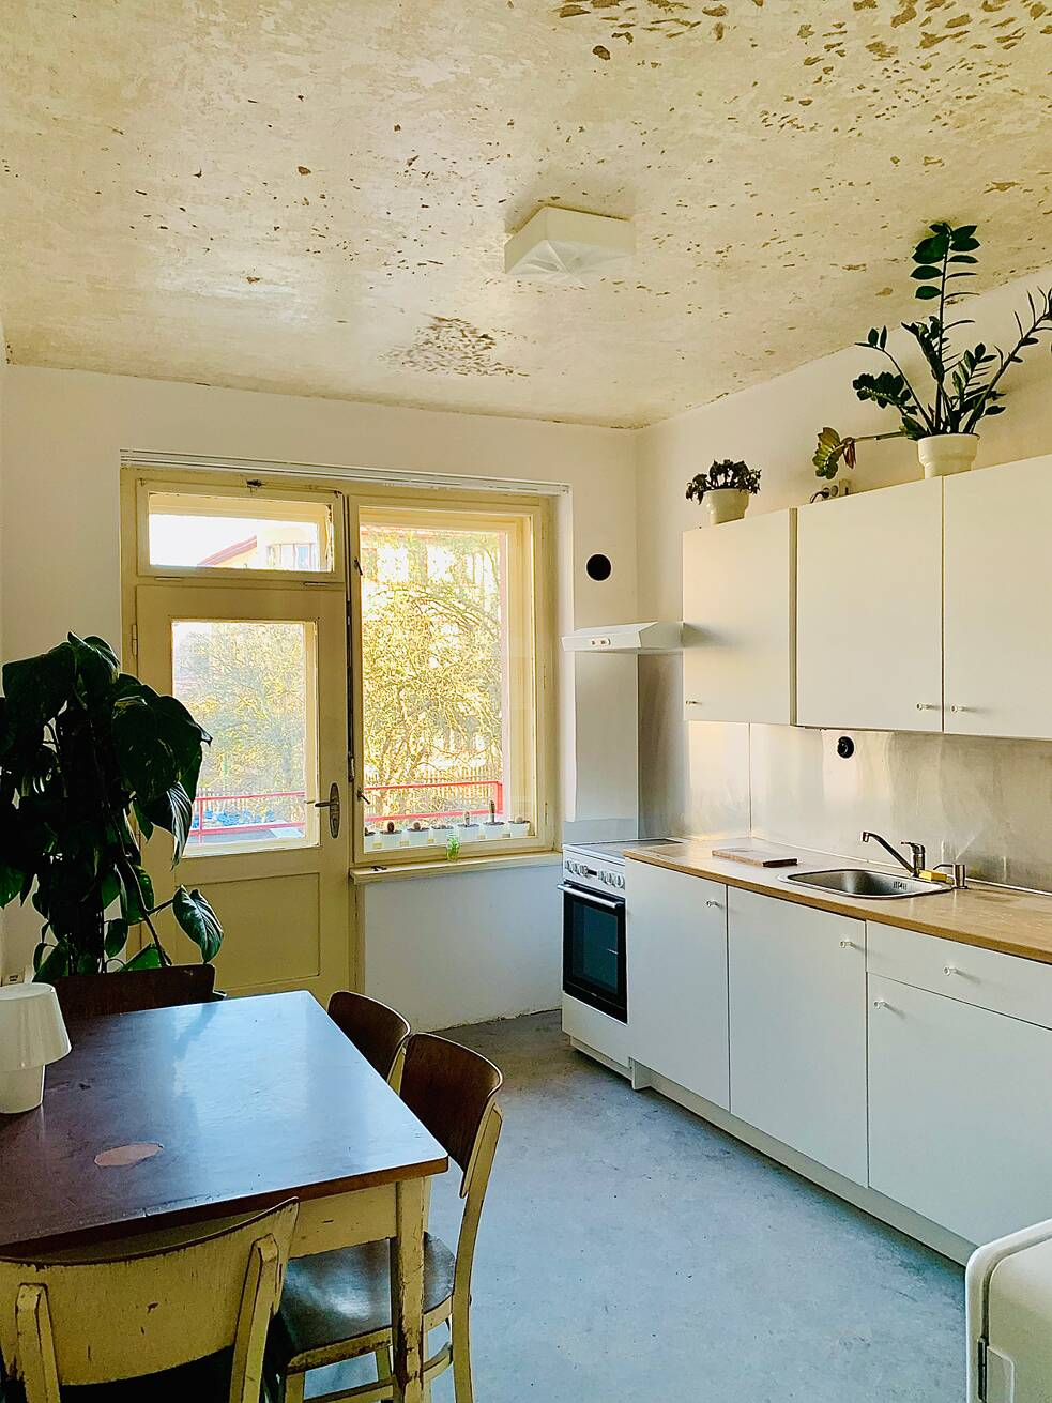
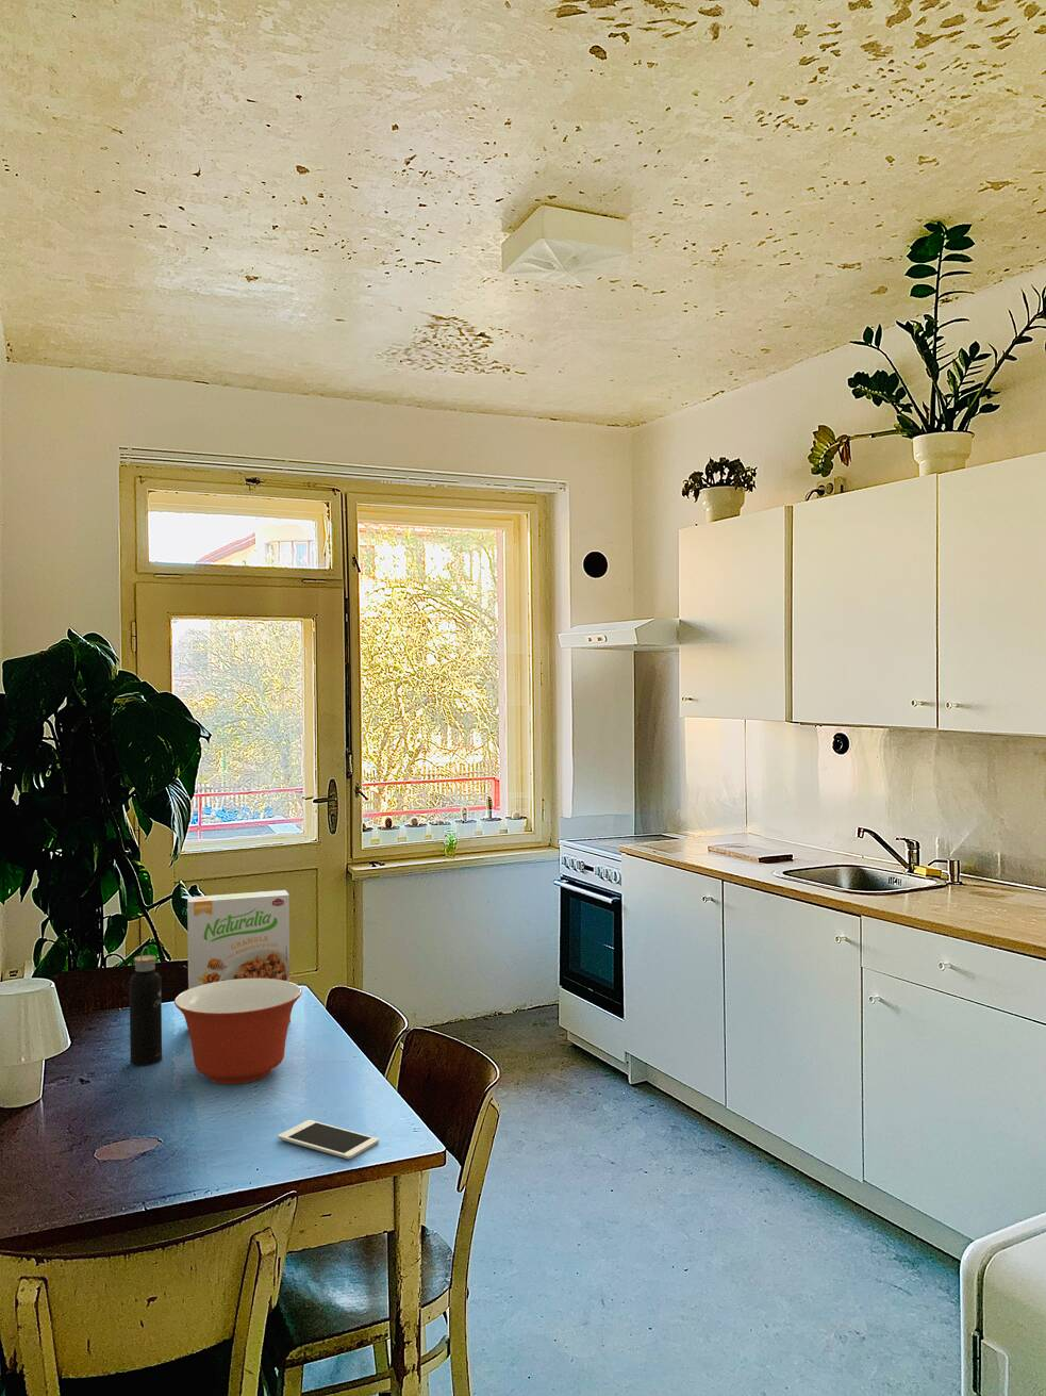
+ water bottle (145, 1004)
+ cereal box (238, 960)
+ cell phone (327, 1139)
+ mixing bowl (240, 1033)
